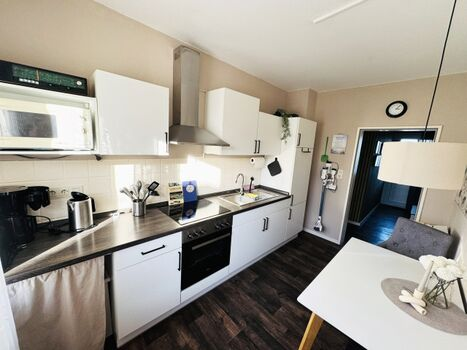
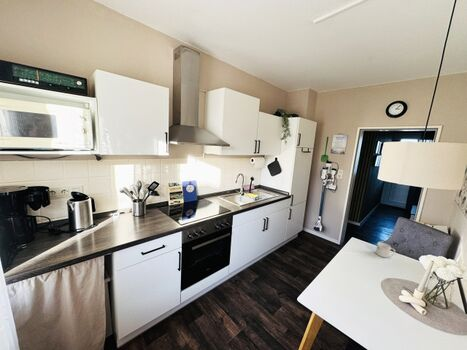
+ mug (385, 250)
